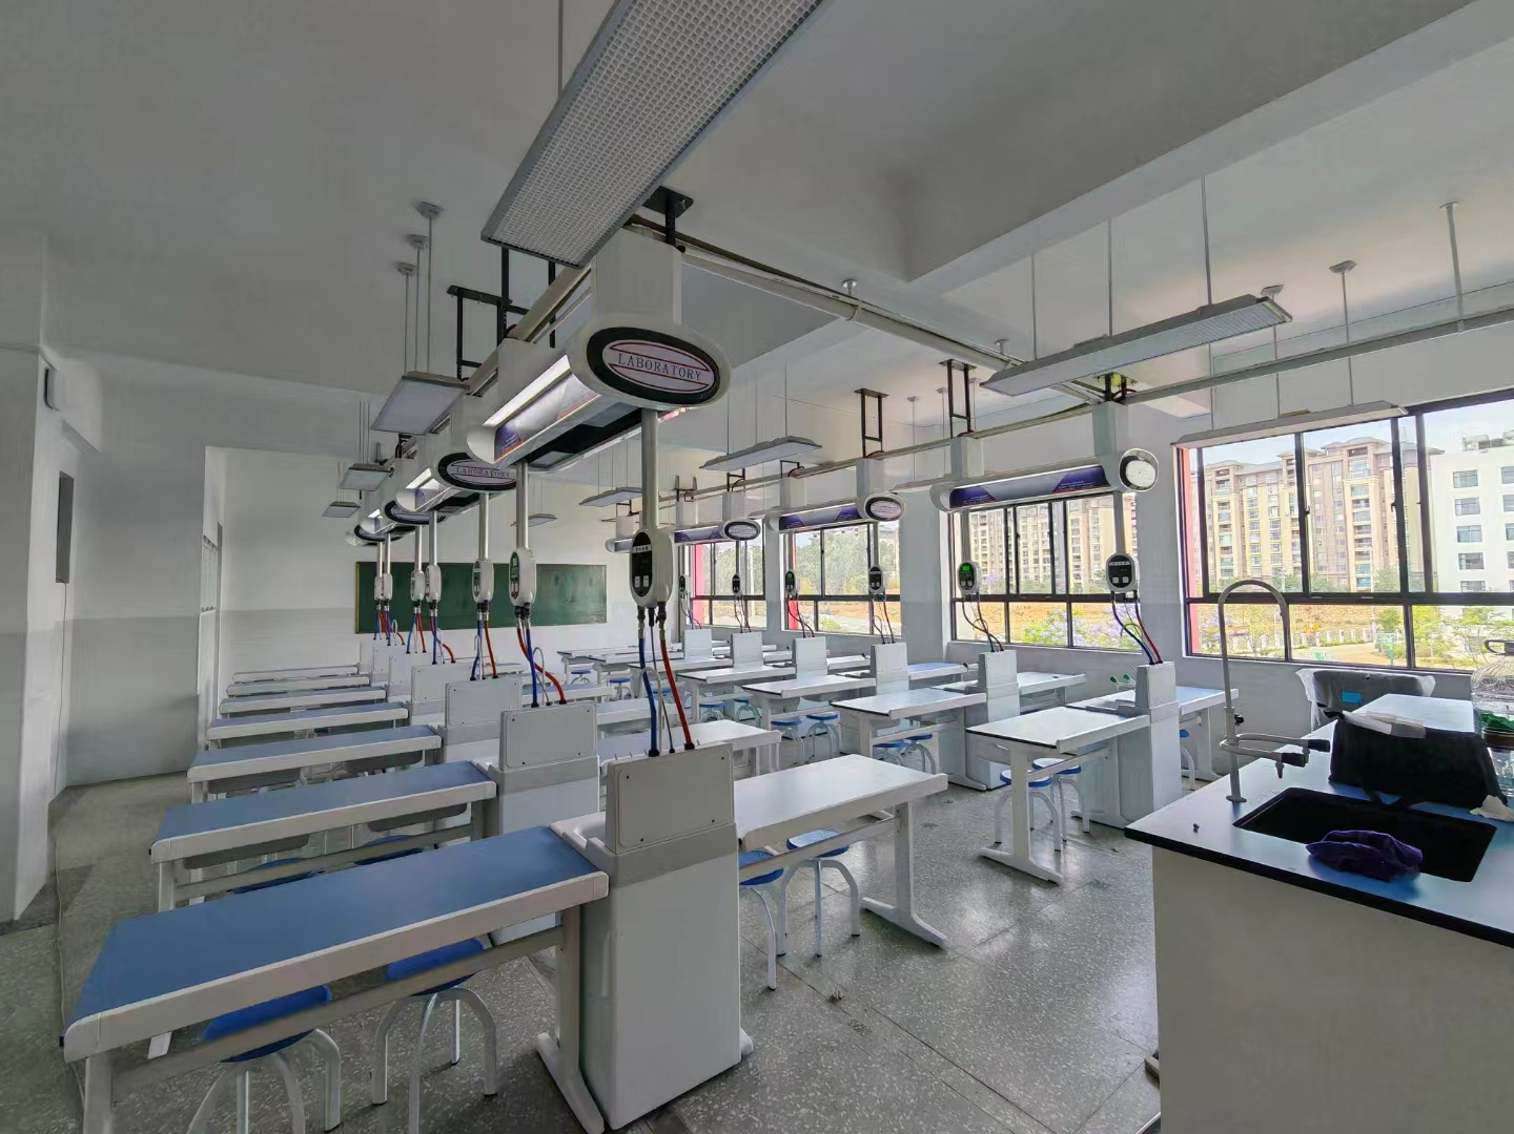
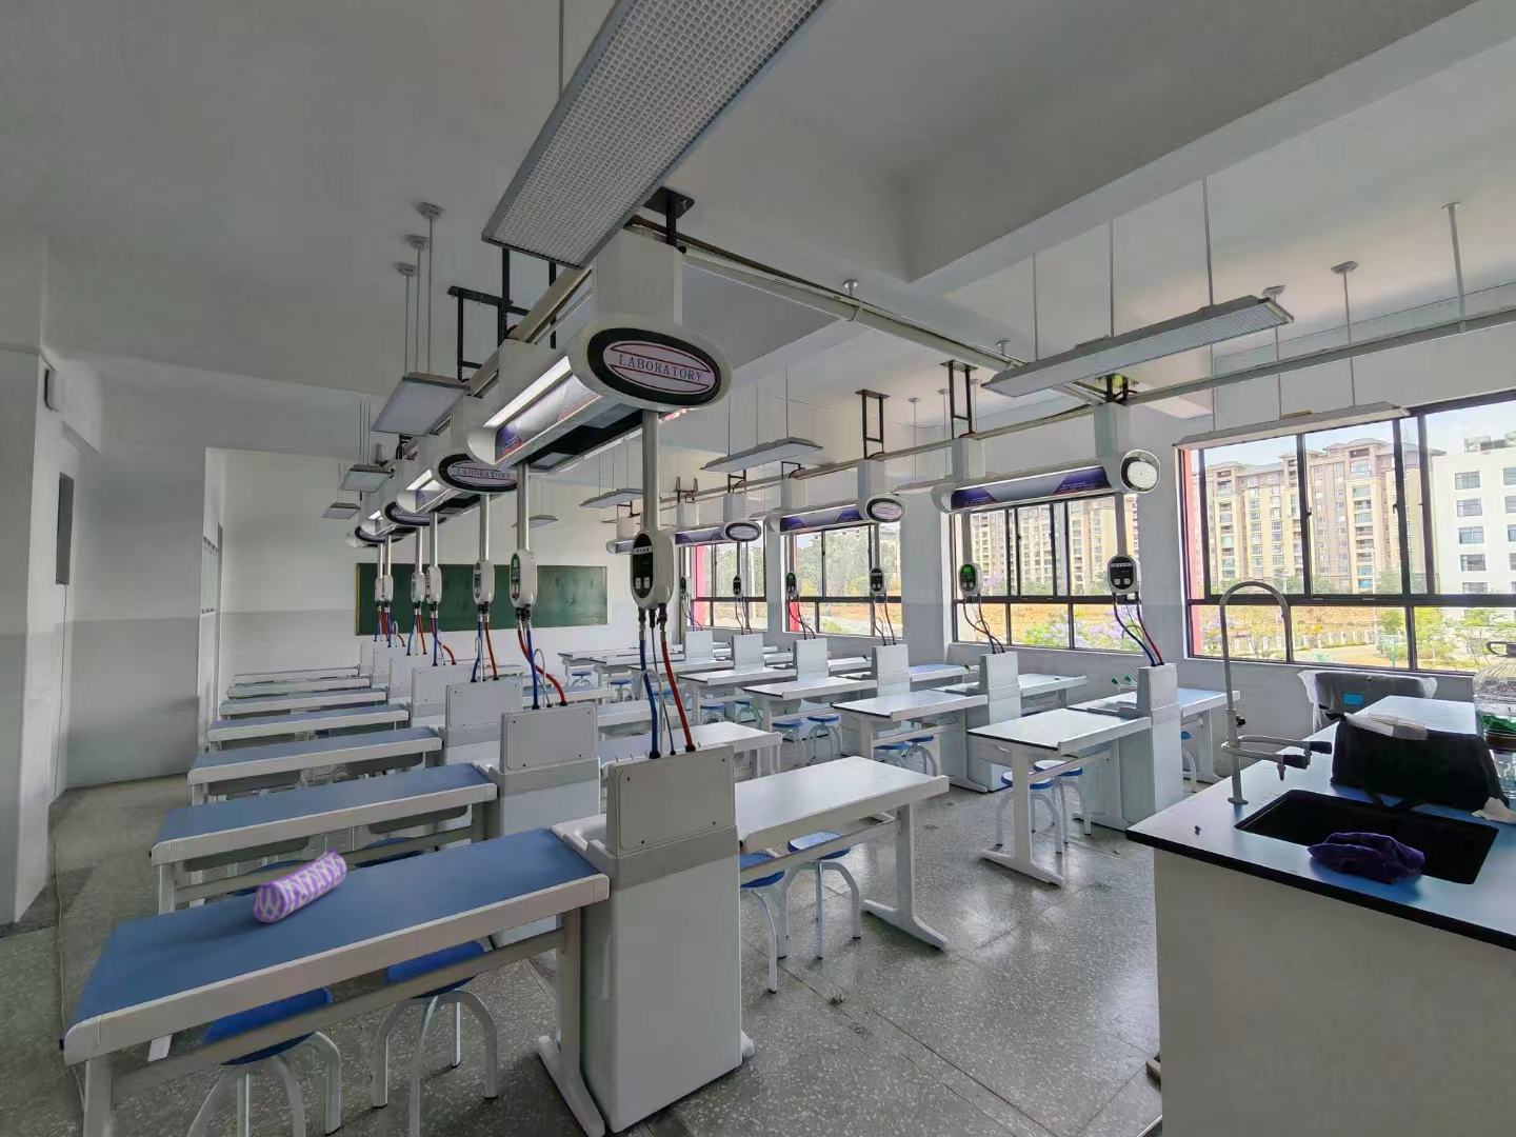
+ pencil case (302, 884)
